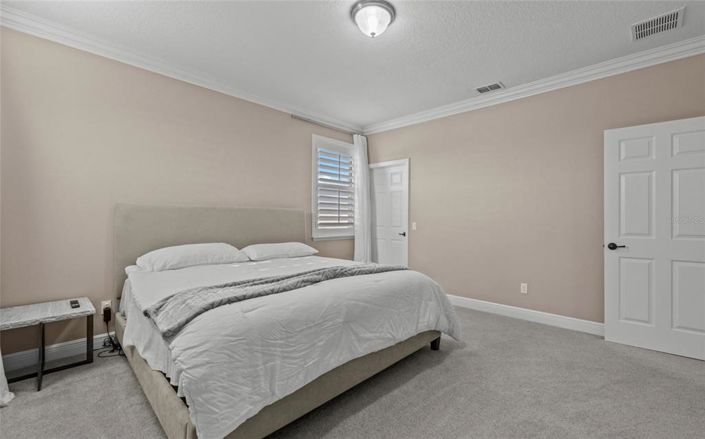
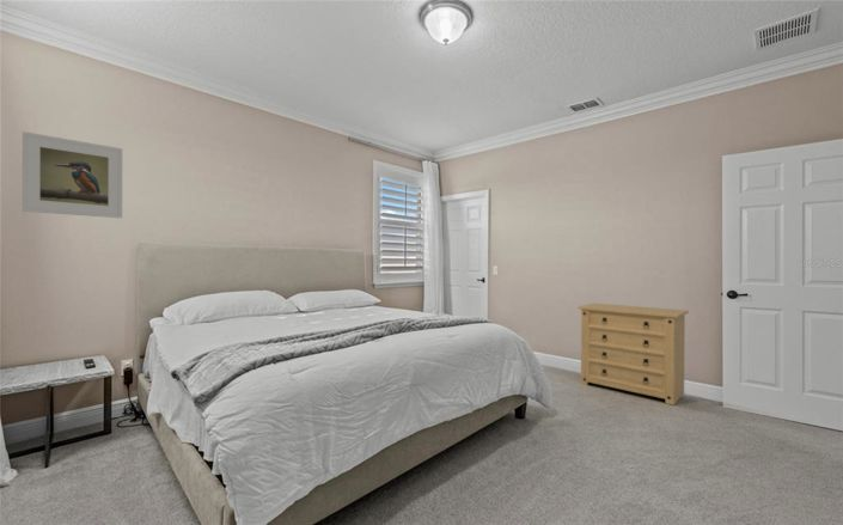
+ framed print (75, 177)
+ dresser (630, 348)
